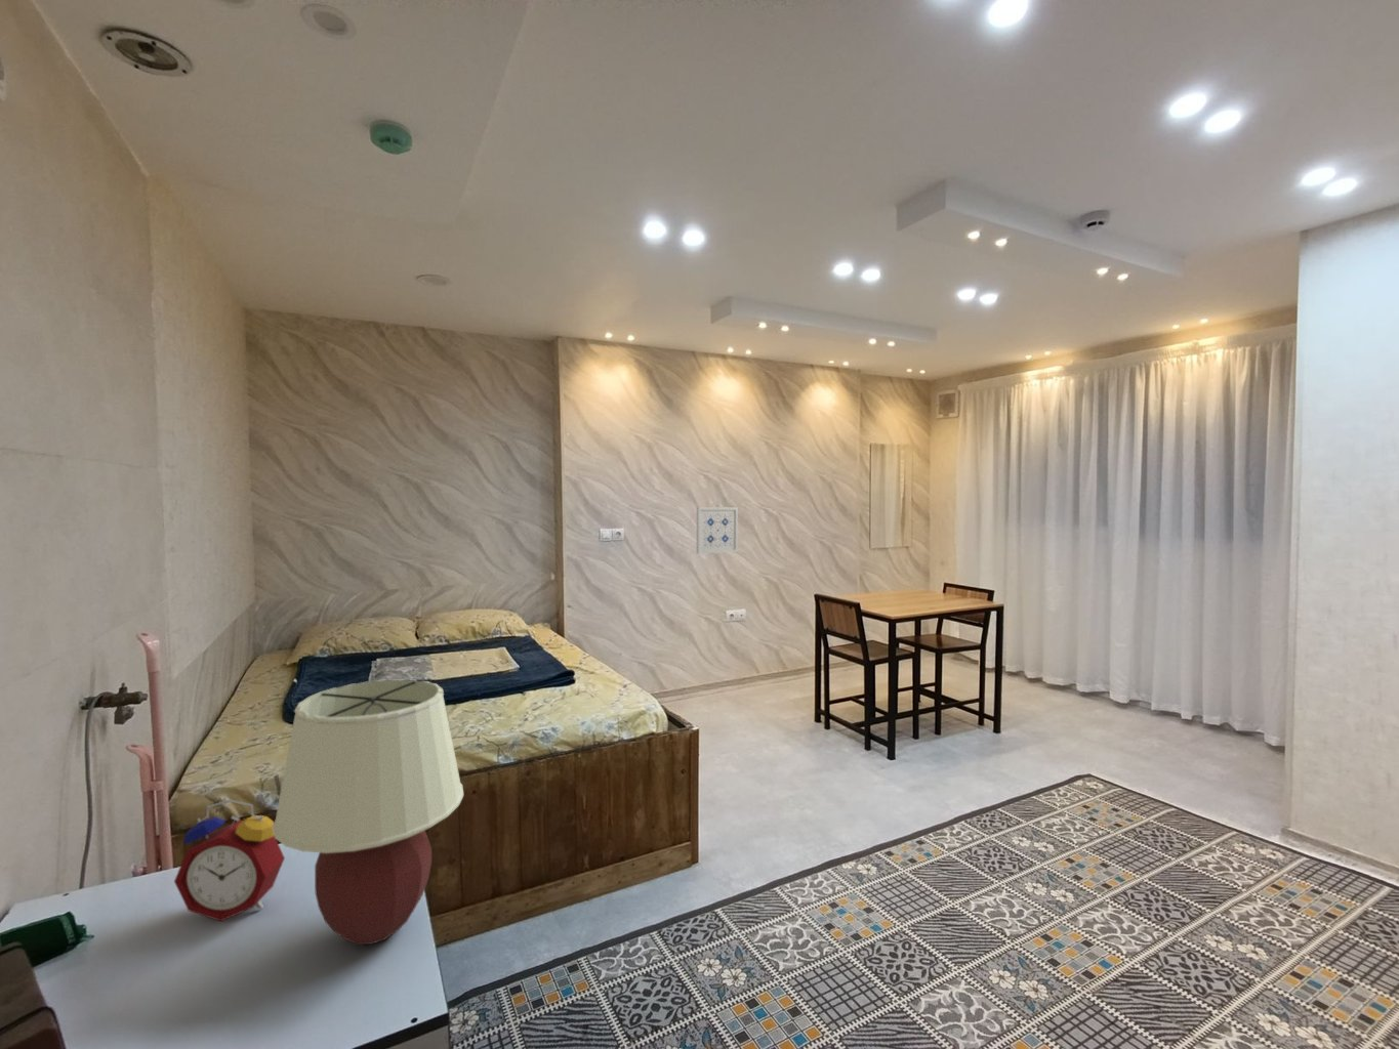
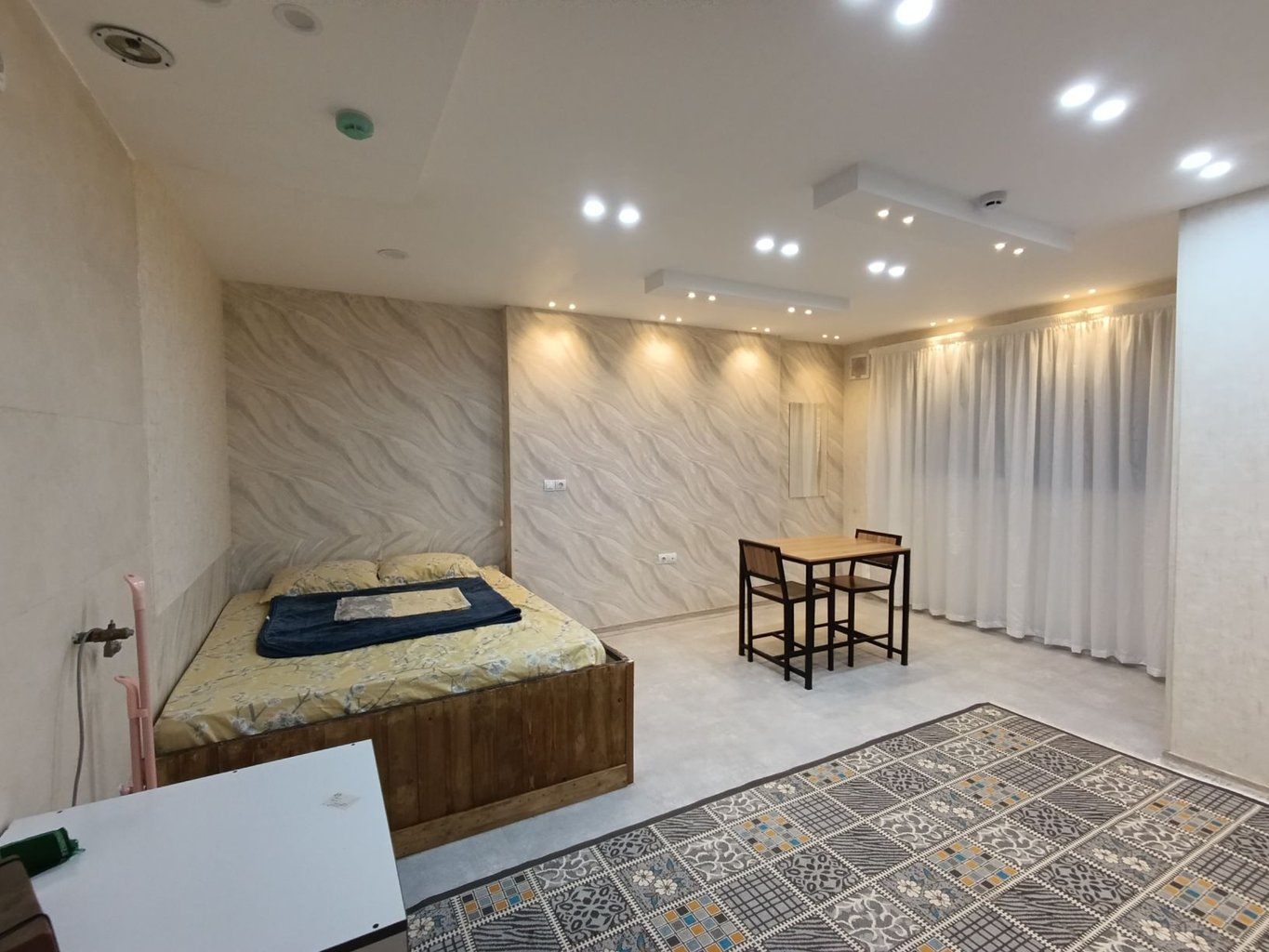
- alarm clock (235, 852)
- table lamp (374, 814)
- wall art (718, 530)
